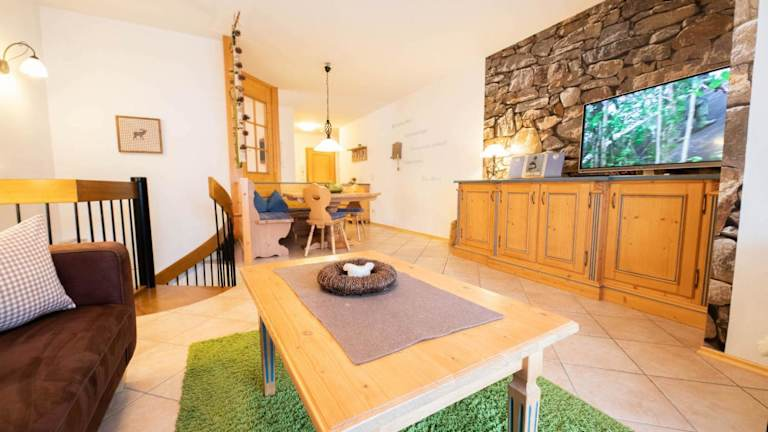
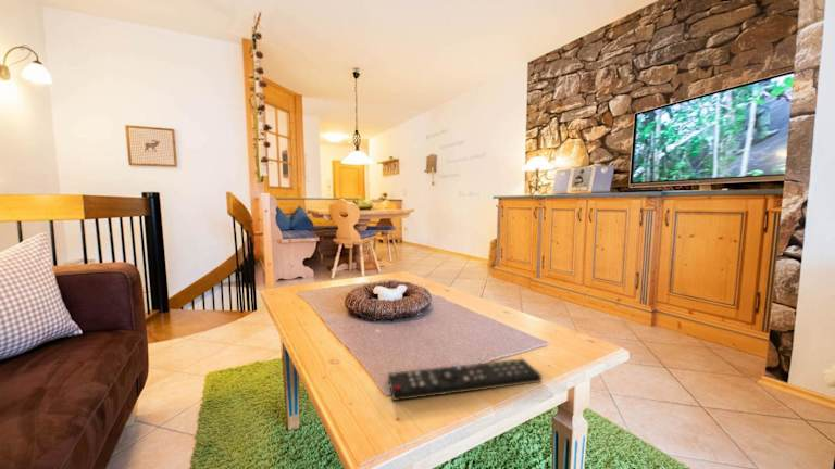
+ remote control (463, 376)
